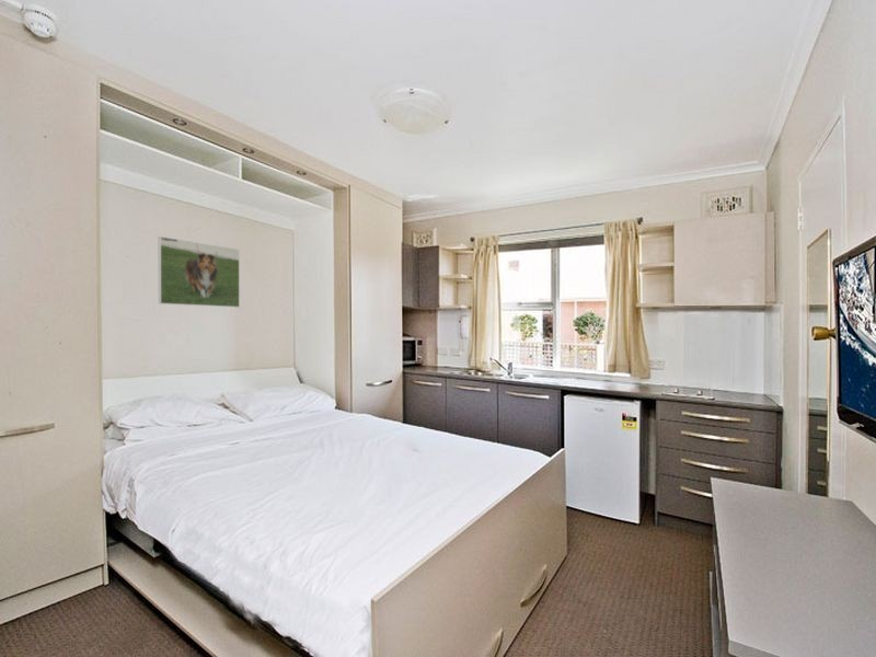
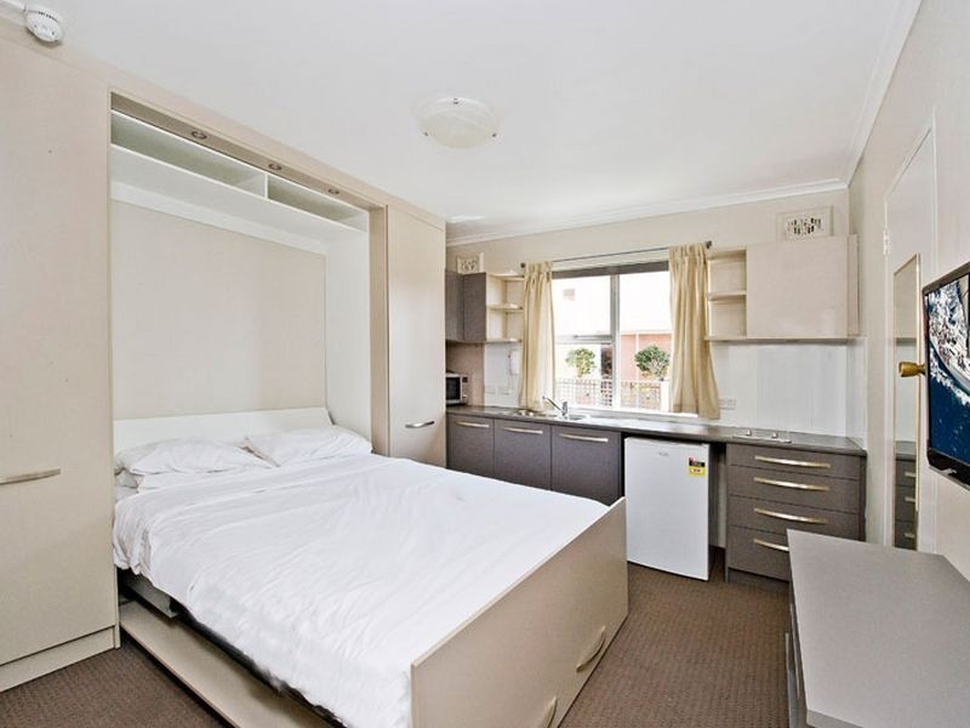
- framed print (201, 274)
